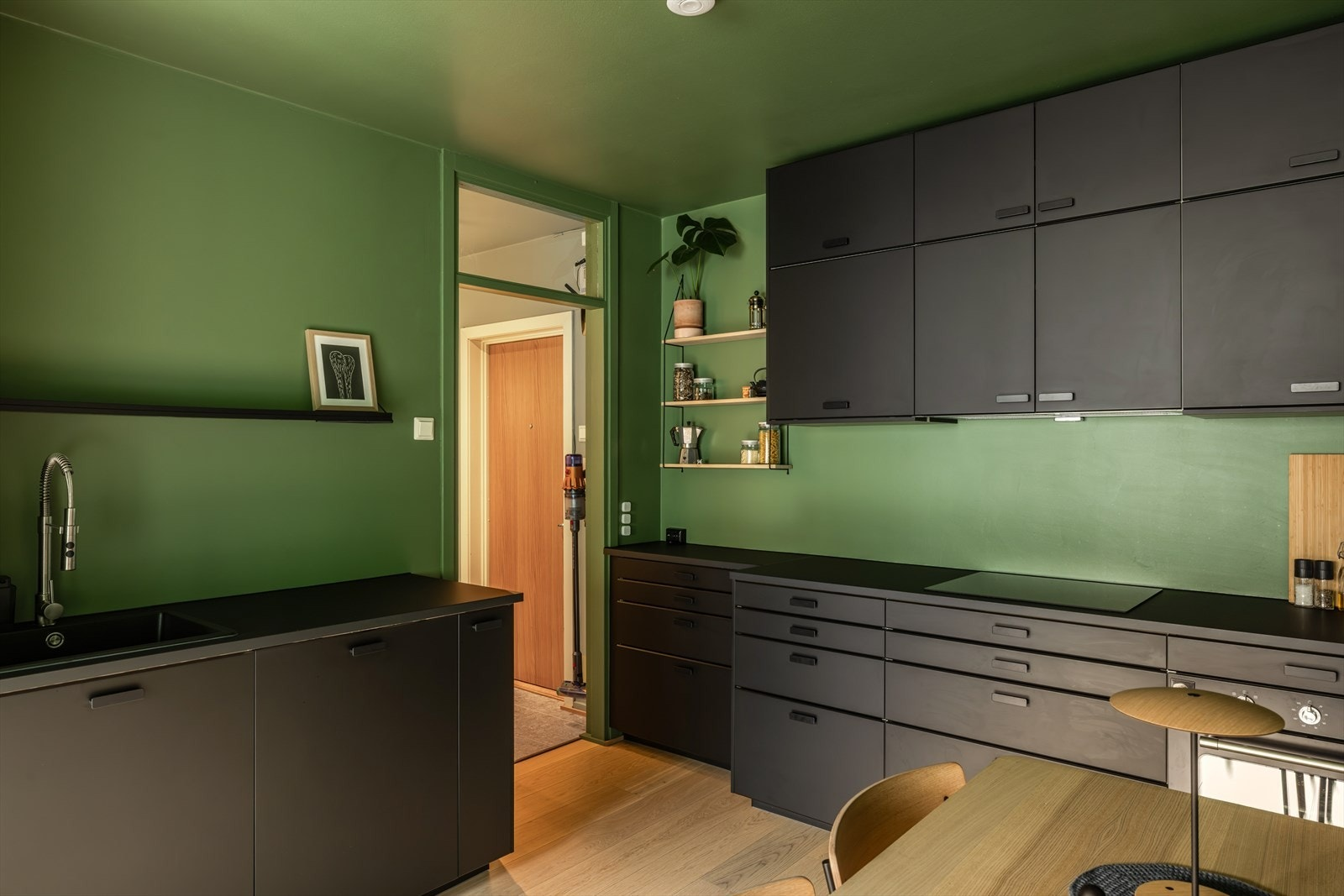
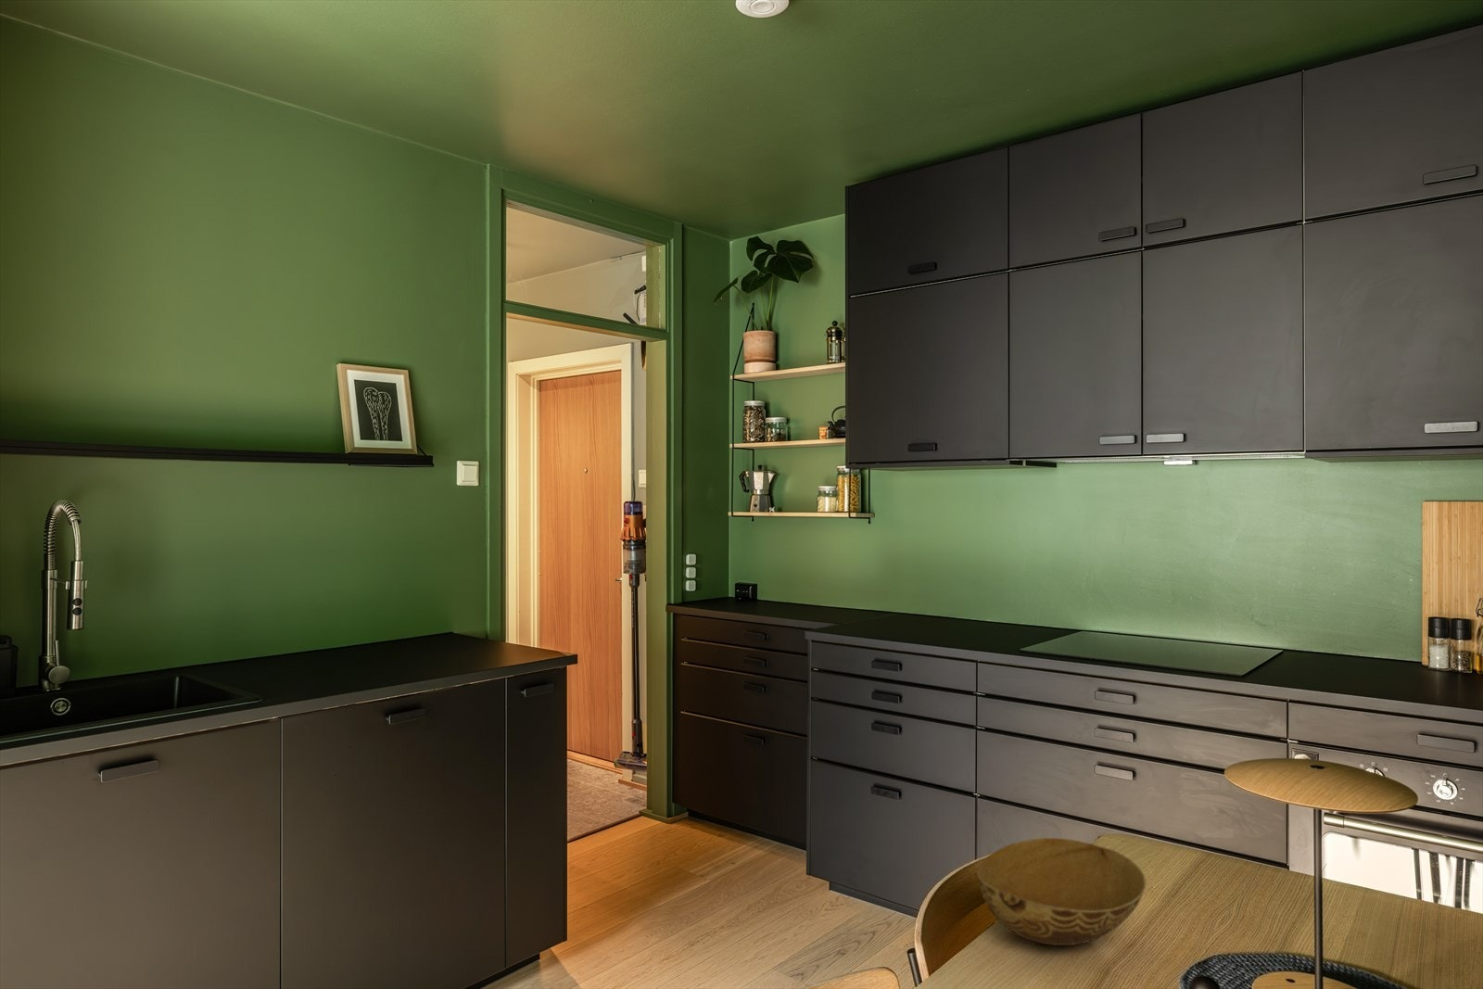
+ bowl (1059, 901)
